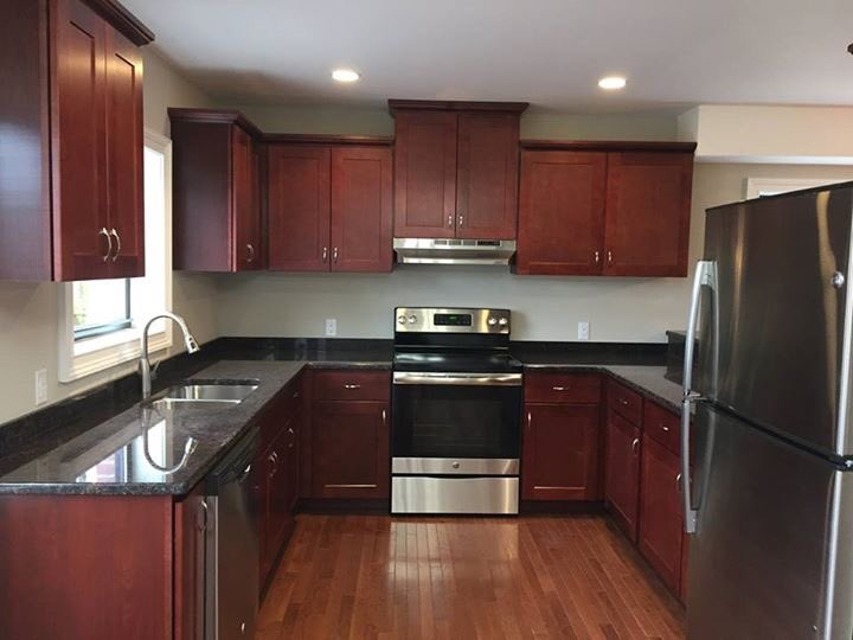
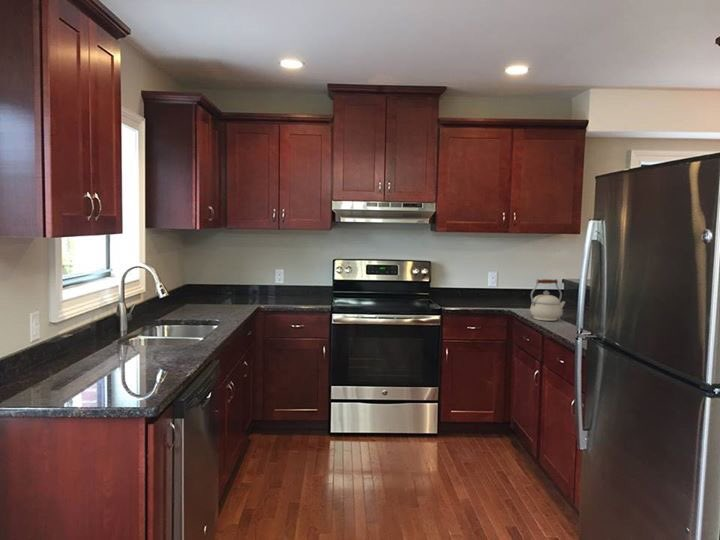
+ kettle (548, 299)
